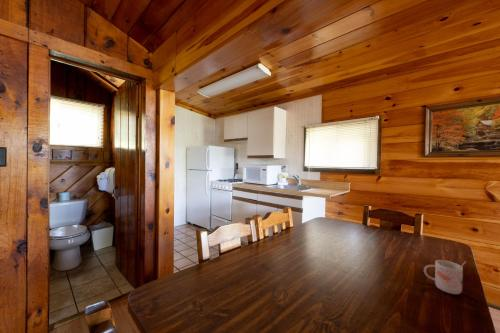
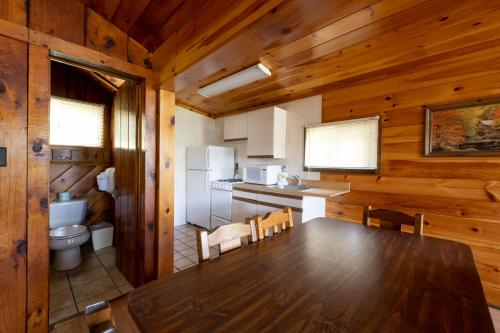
- mug (443, 272)
